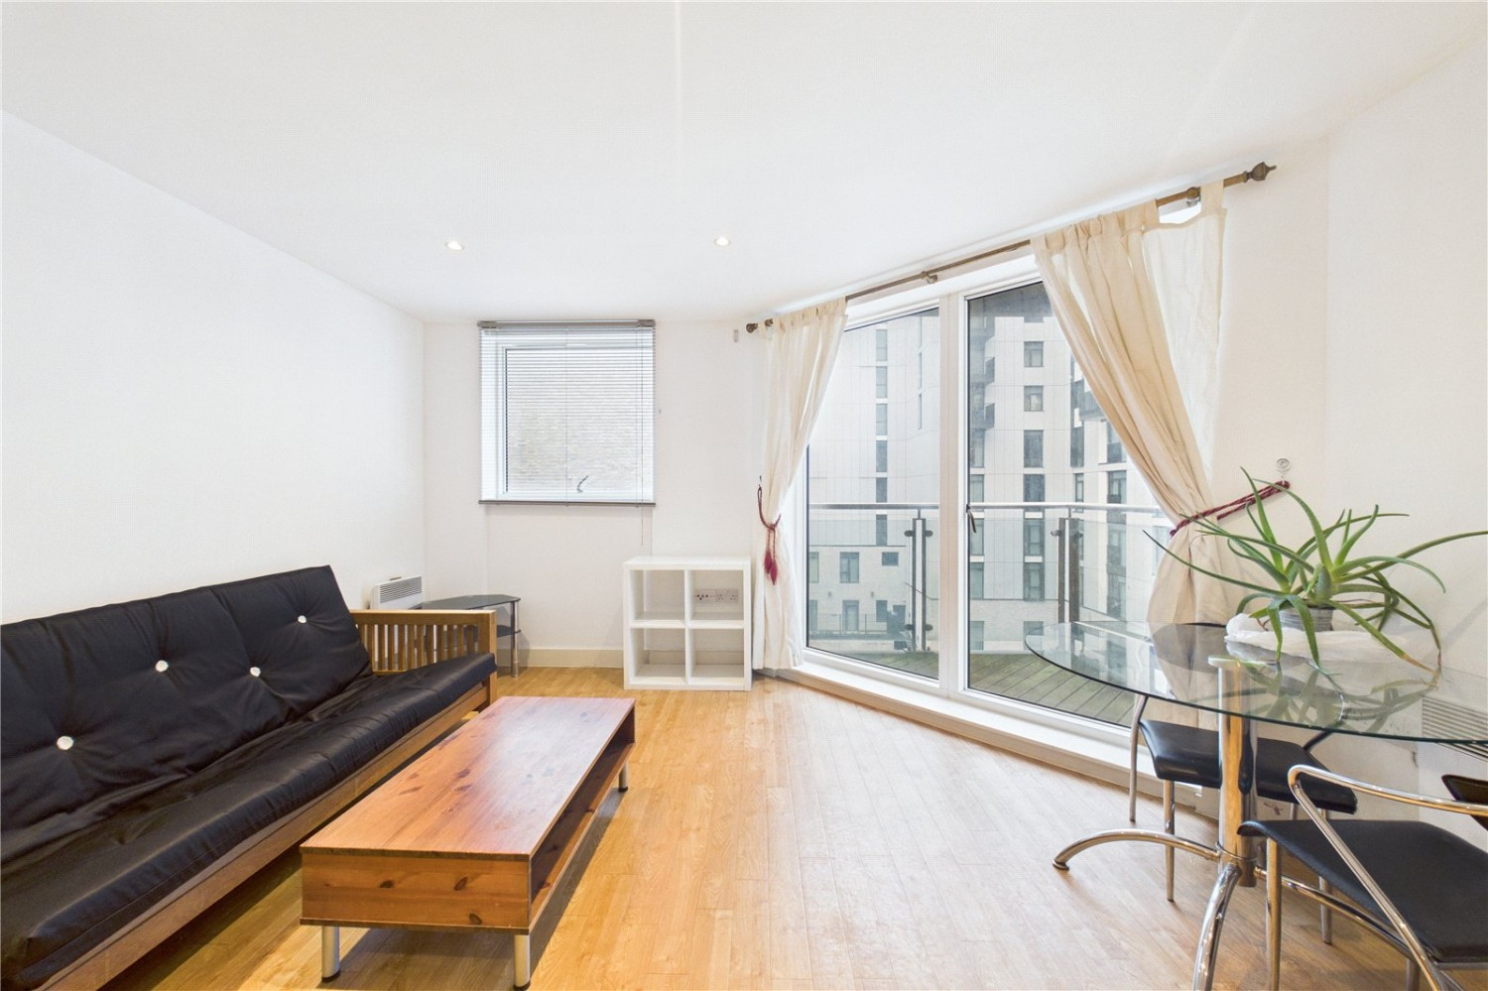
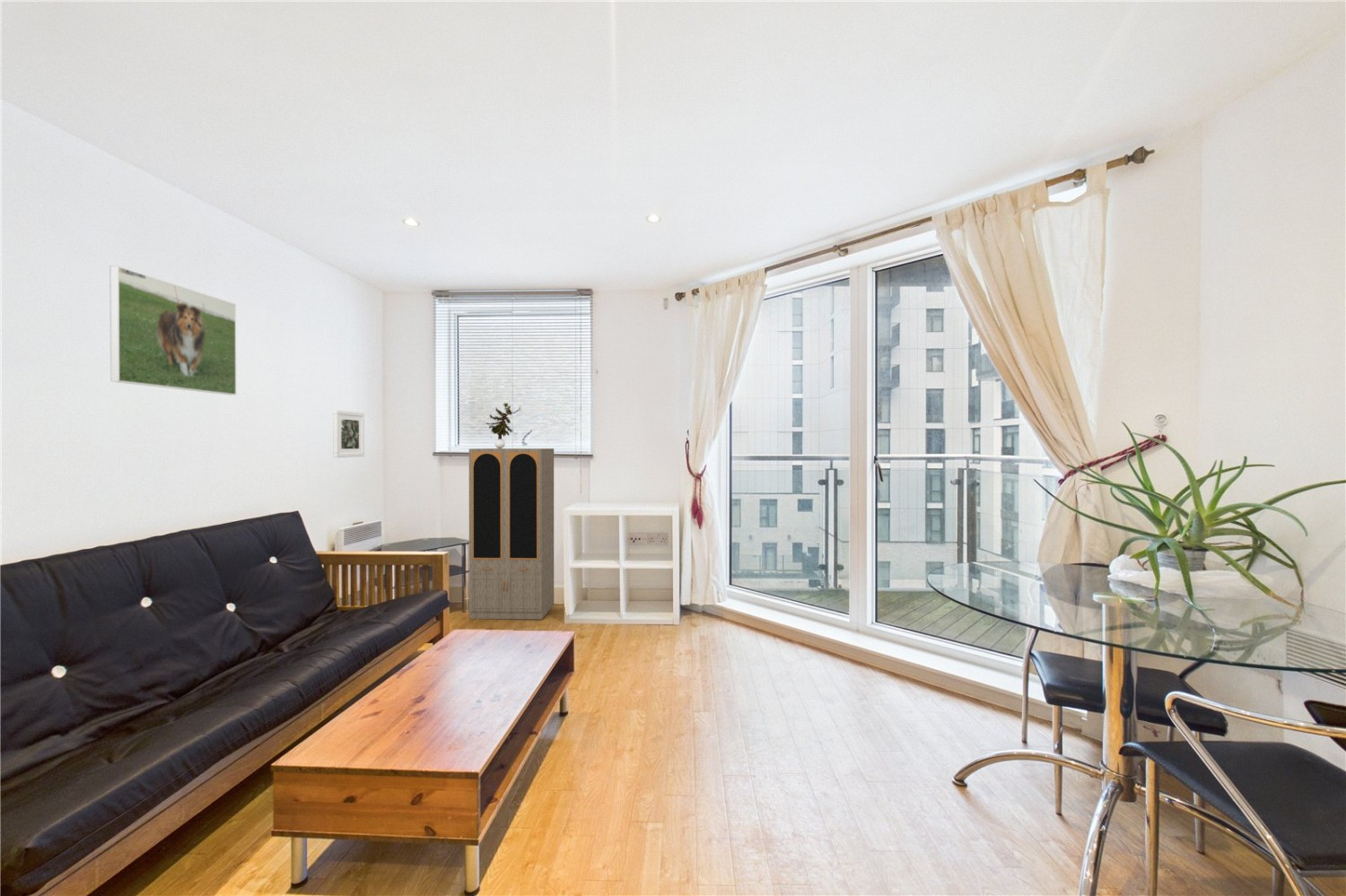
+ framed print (180, 338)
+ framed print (349, 434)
+ potted plant (503, 424)
+ cabinet (512, 530)
